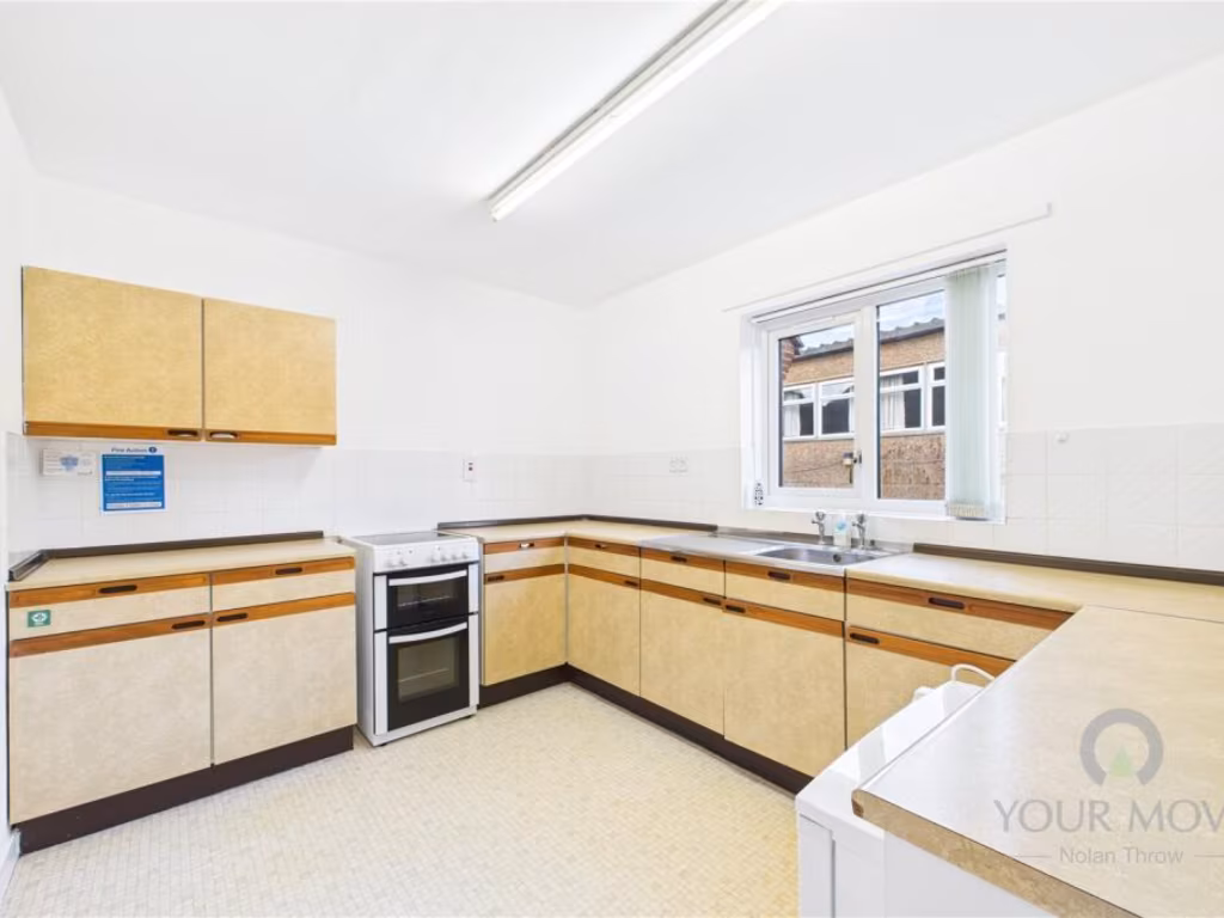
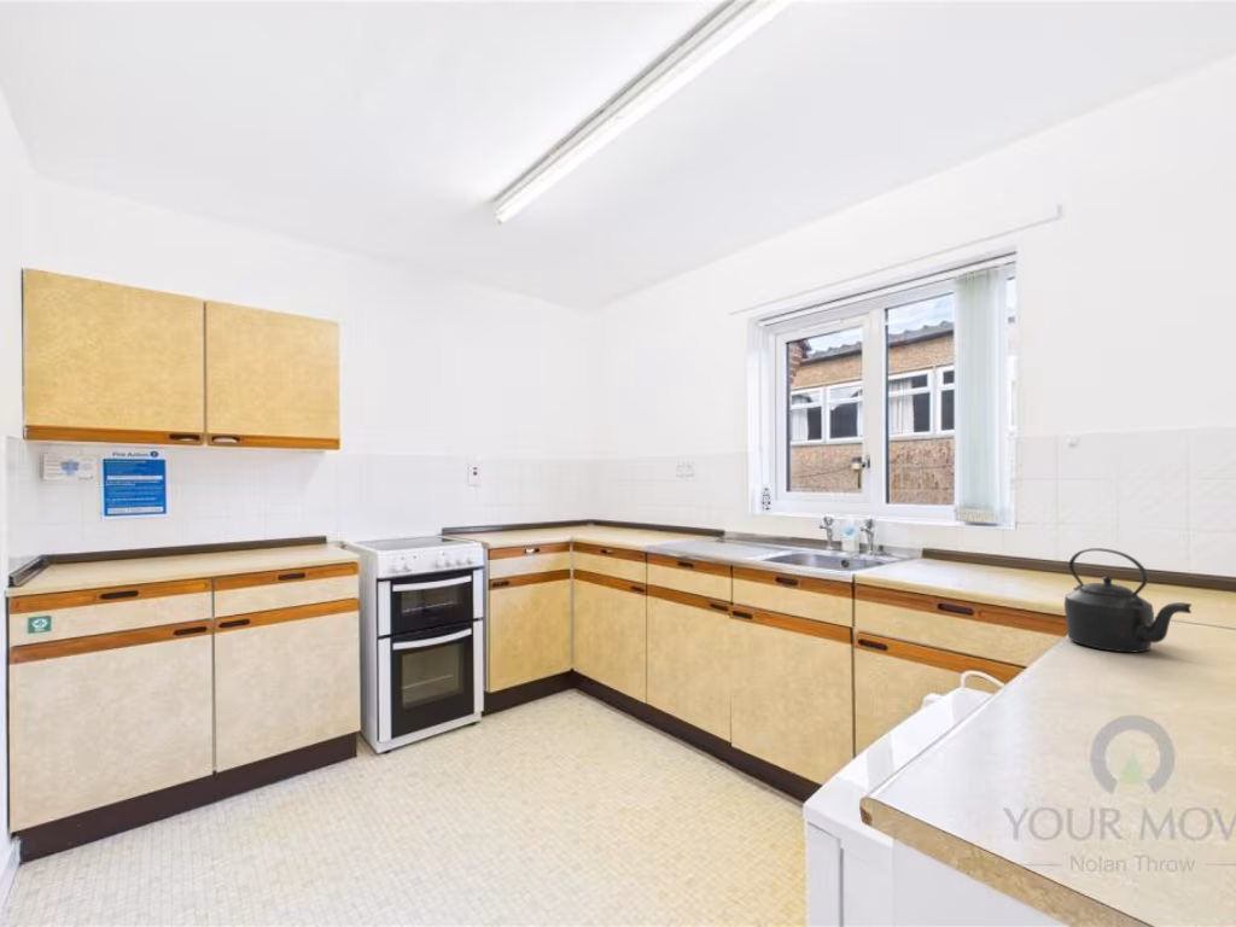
+ kettle (1125, 600)
